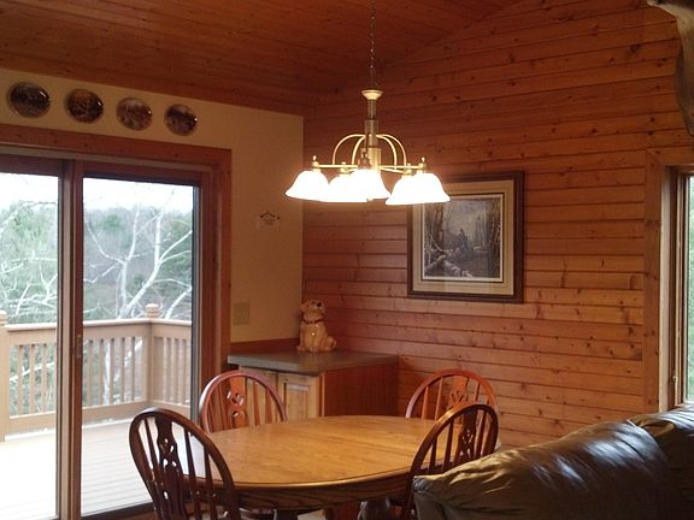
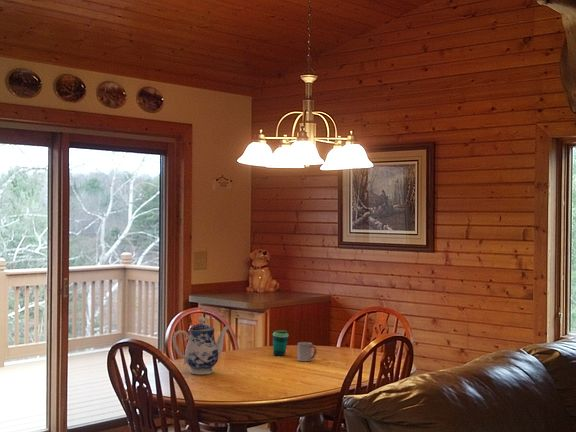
+ cup (307, 351)
+ teapot (201, 344)
+ cup (280, 343)
